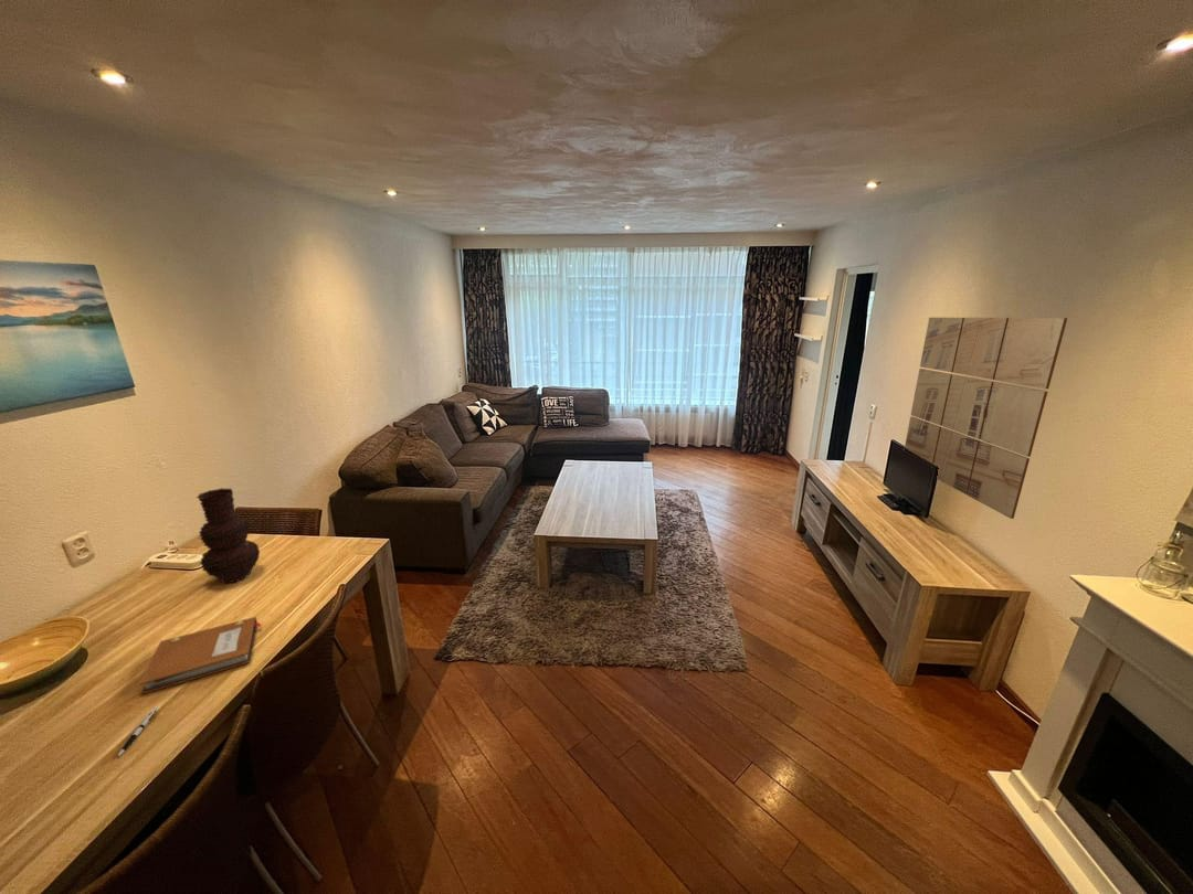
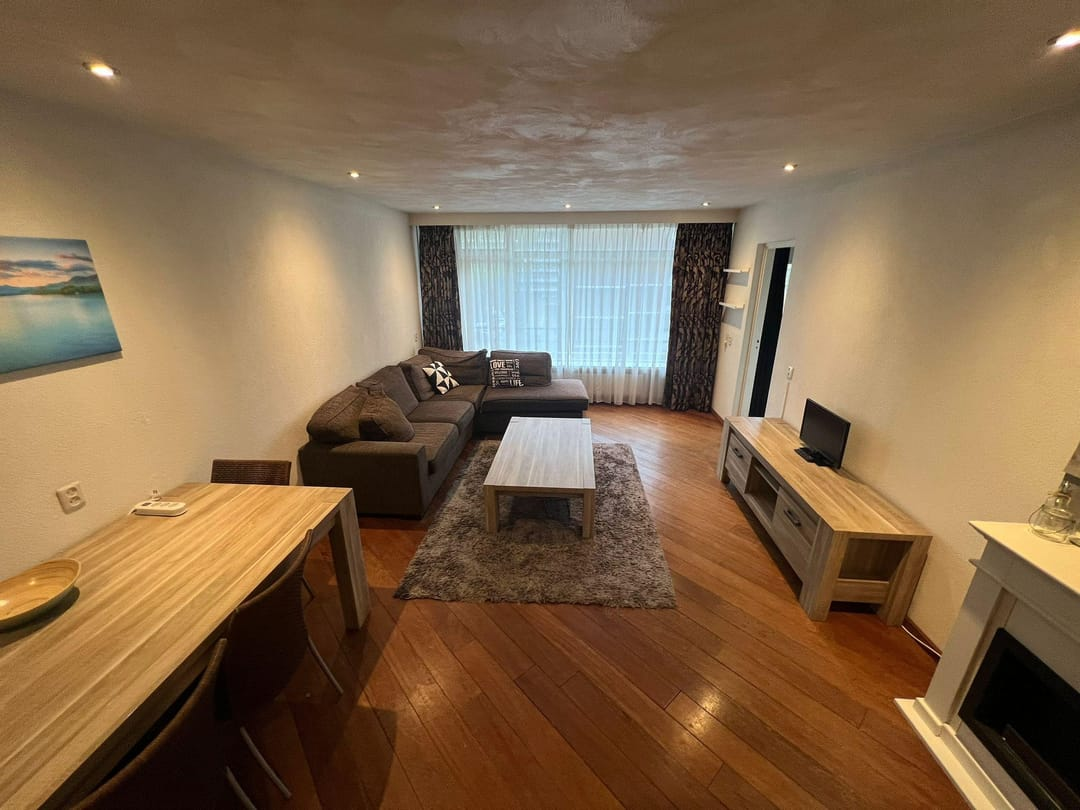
- notebook (207, 649)
- vase (225, 535)
- wall art (967, 405)
- pen (138, 731)
